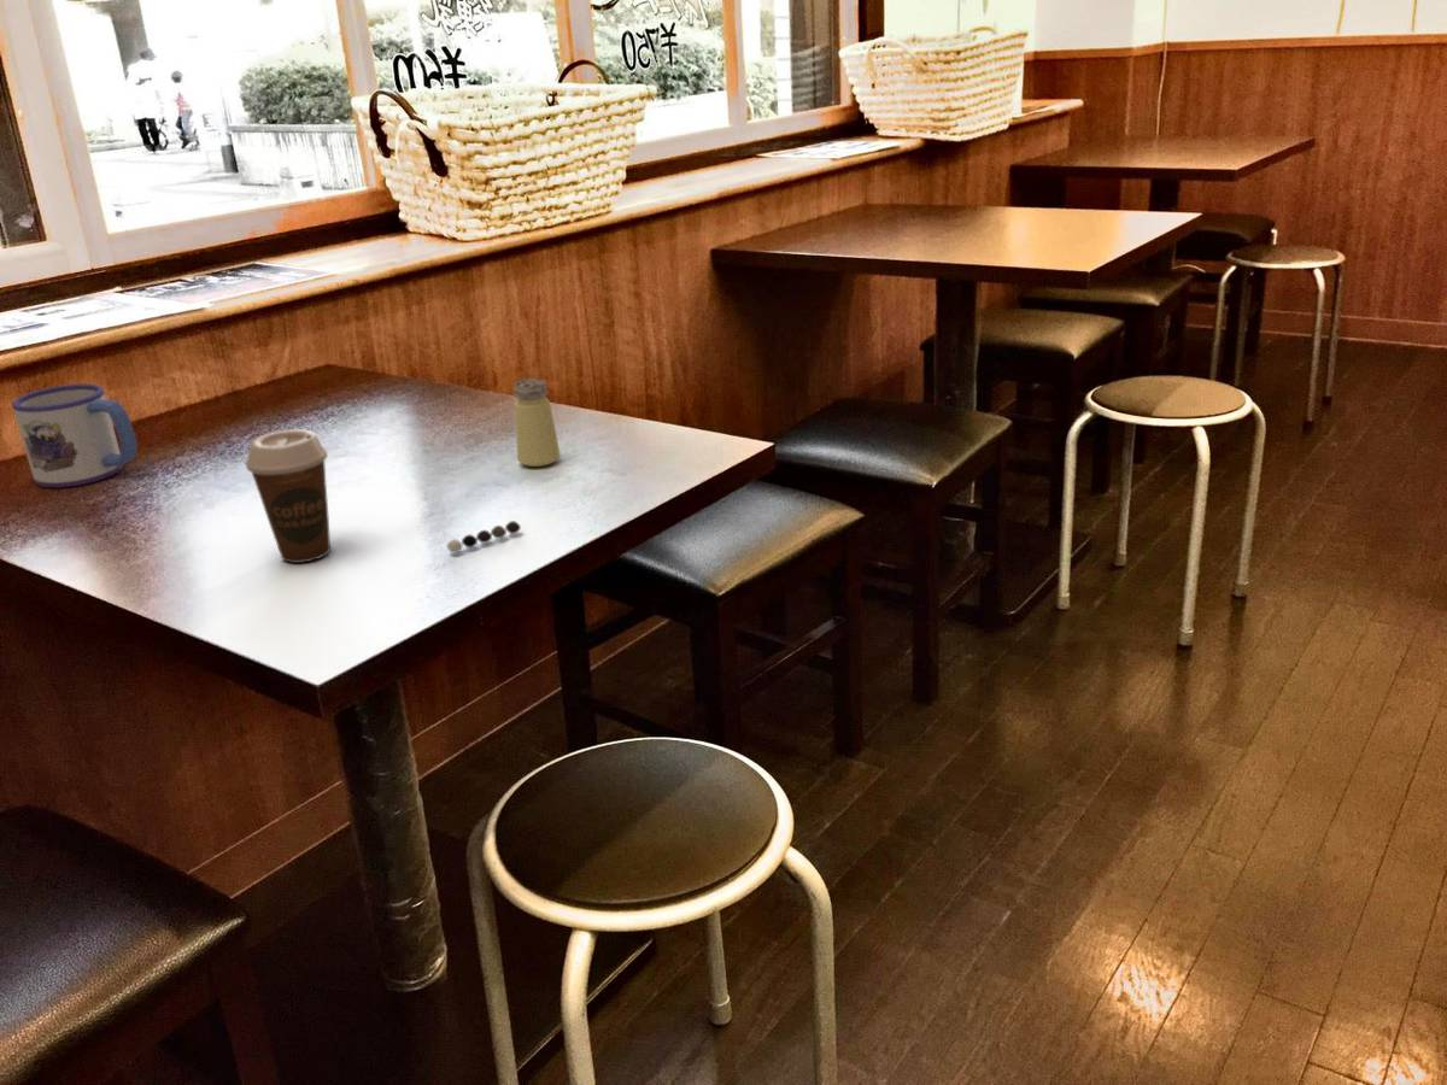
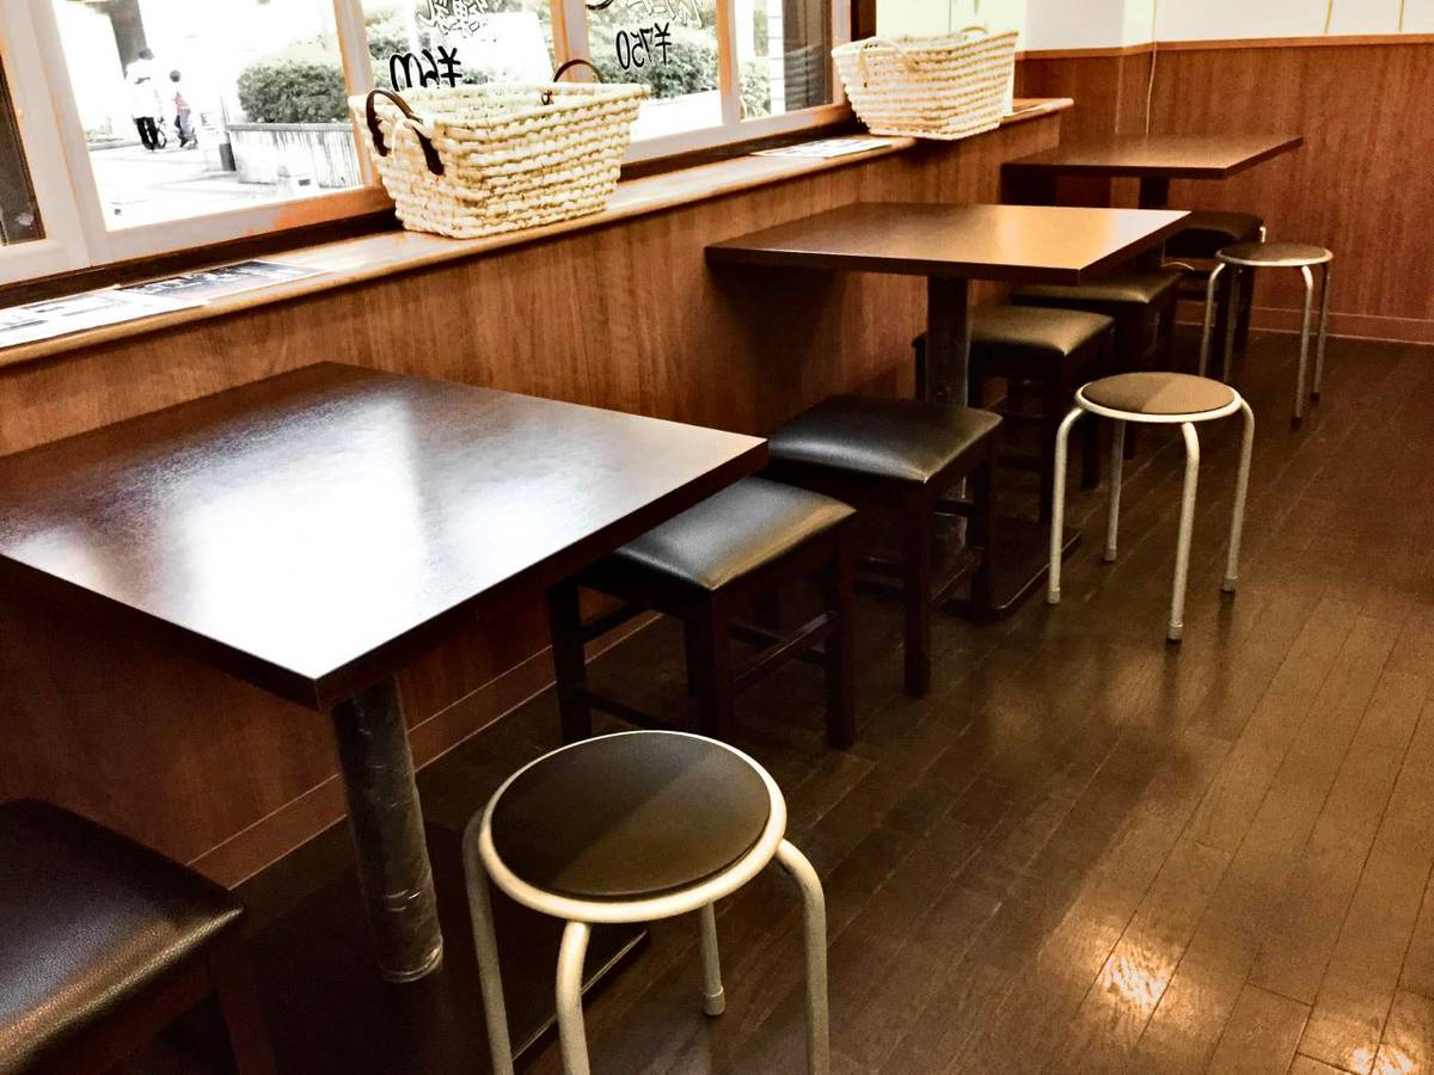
- mug (82, 435)
- coffee cup (294, 497)
- pepper shaker (484, 536)
- saltshaker (534, 421)
